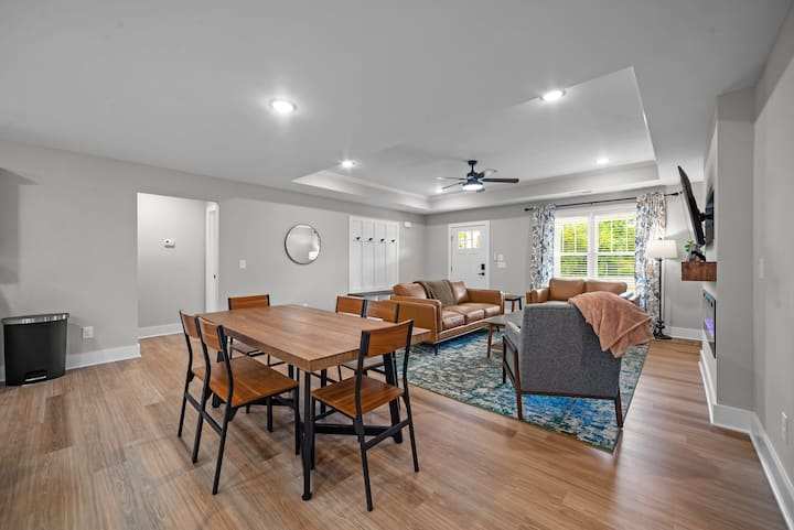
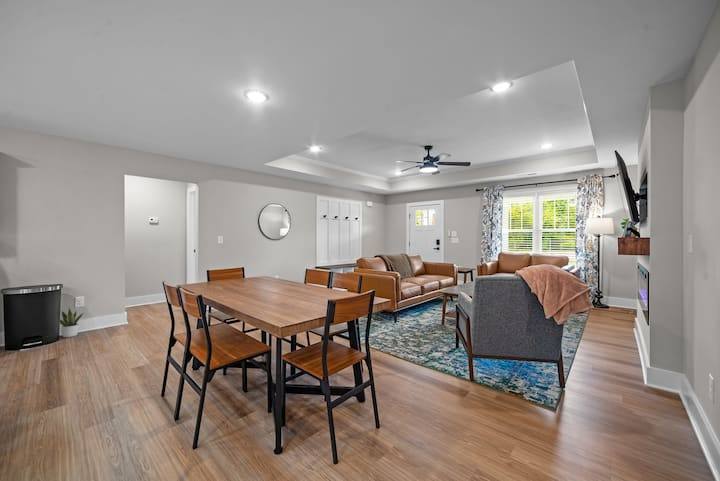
+ potted plant (70, 321)
